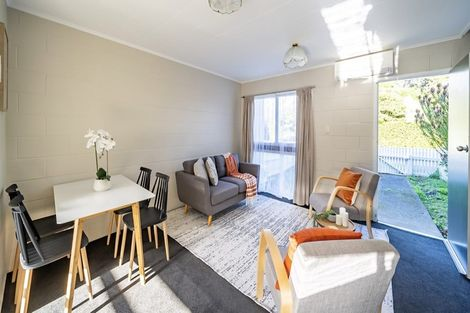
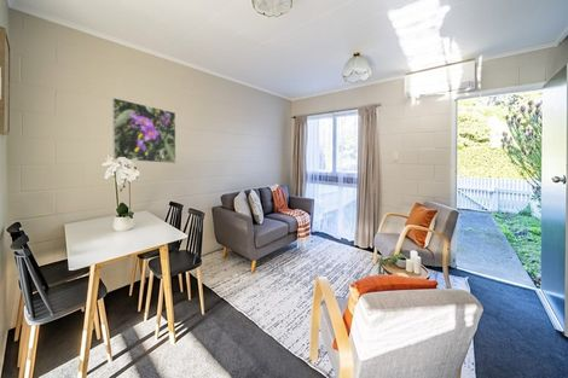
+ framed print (146, 133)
